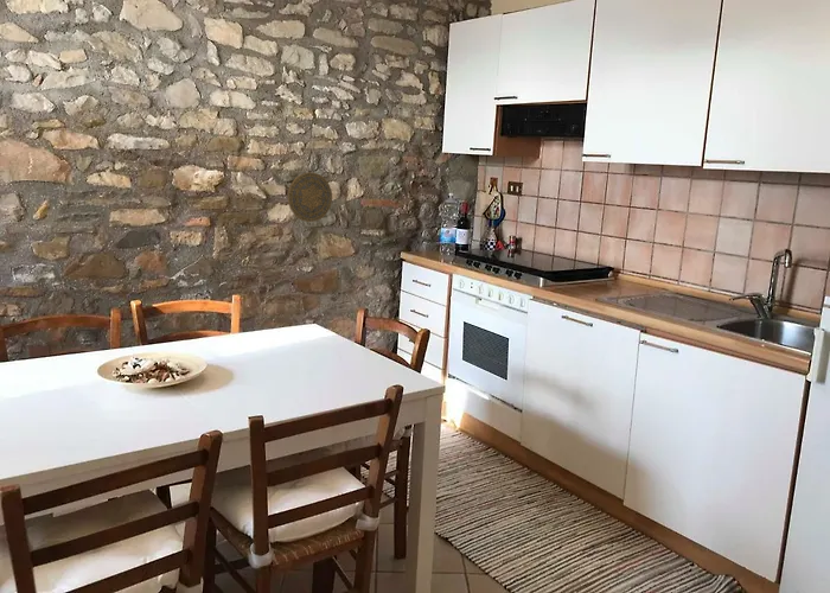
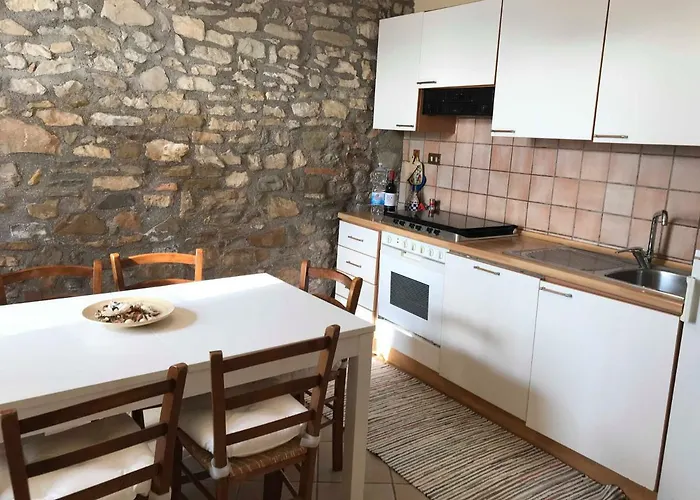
- decorative plate (311, 197)
